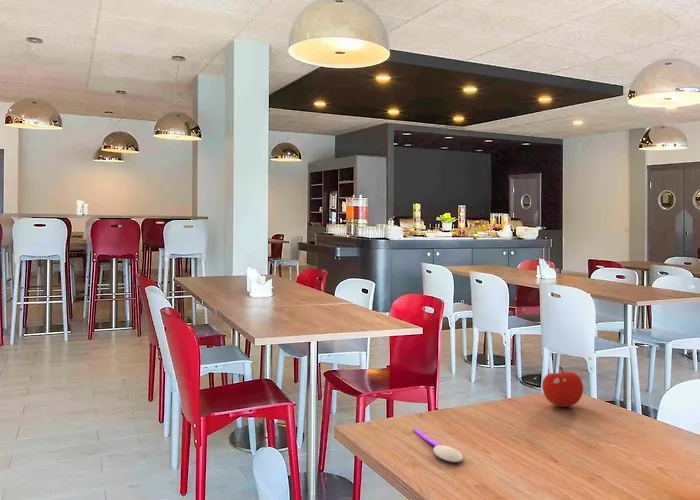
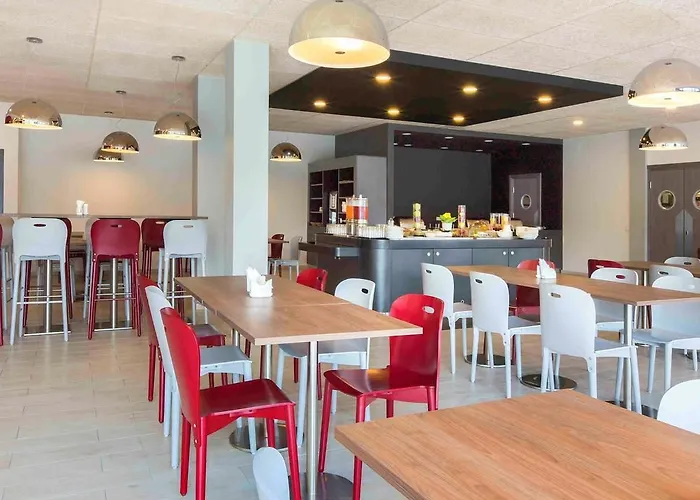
- fruit (562, 386)
- spoon (434, 443)
